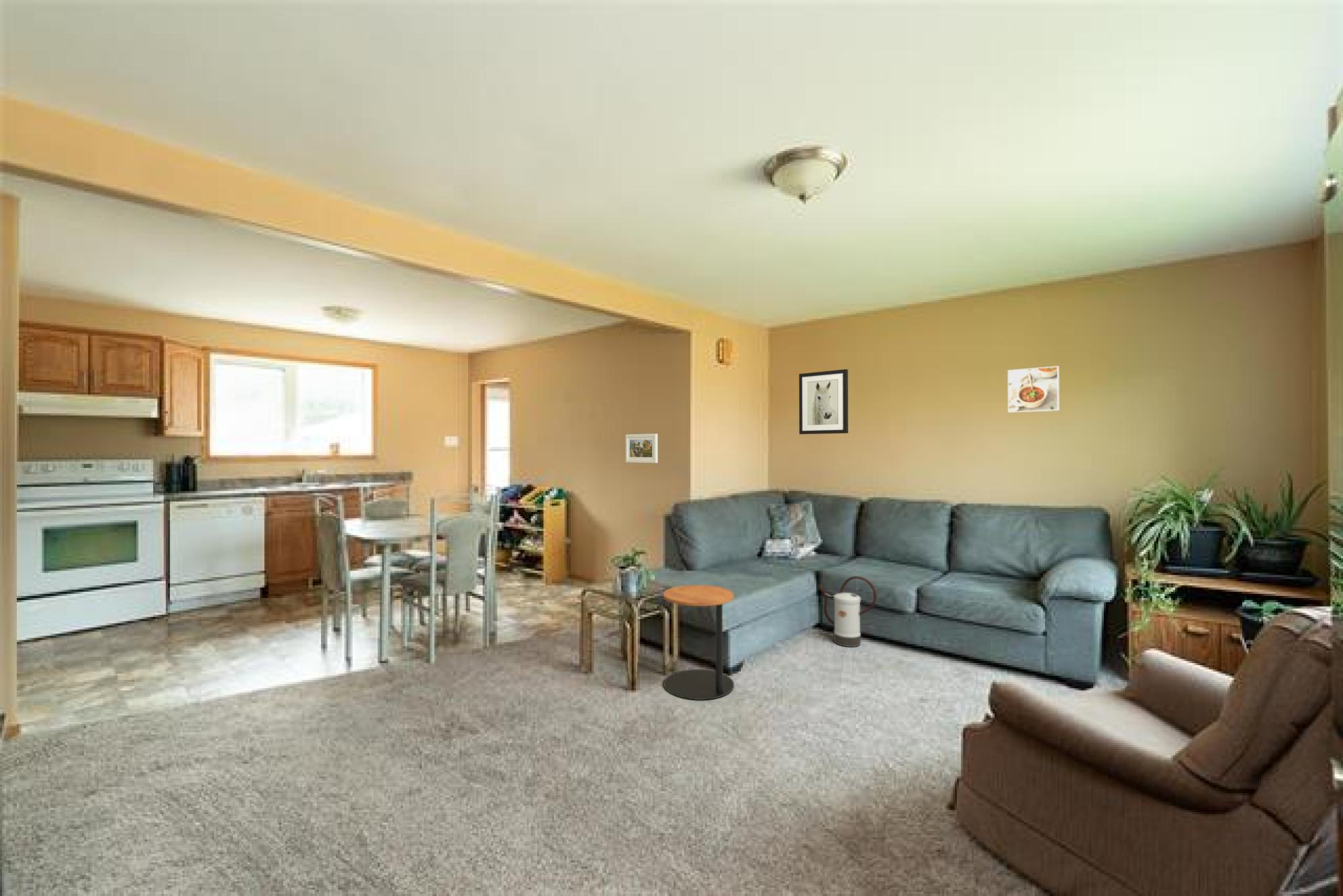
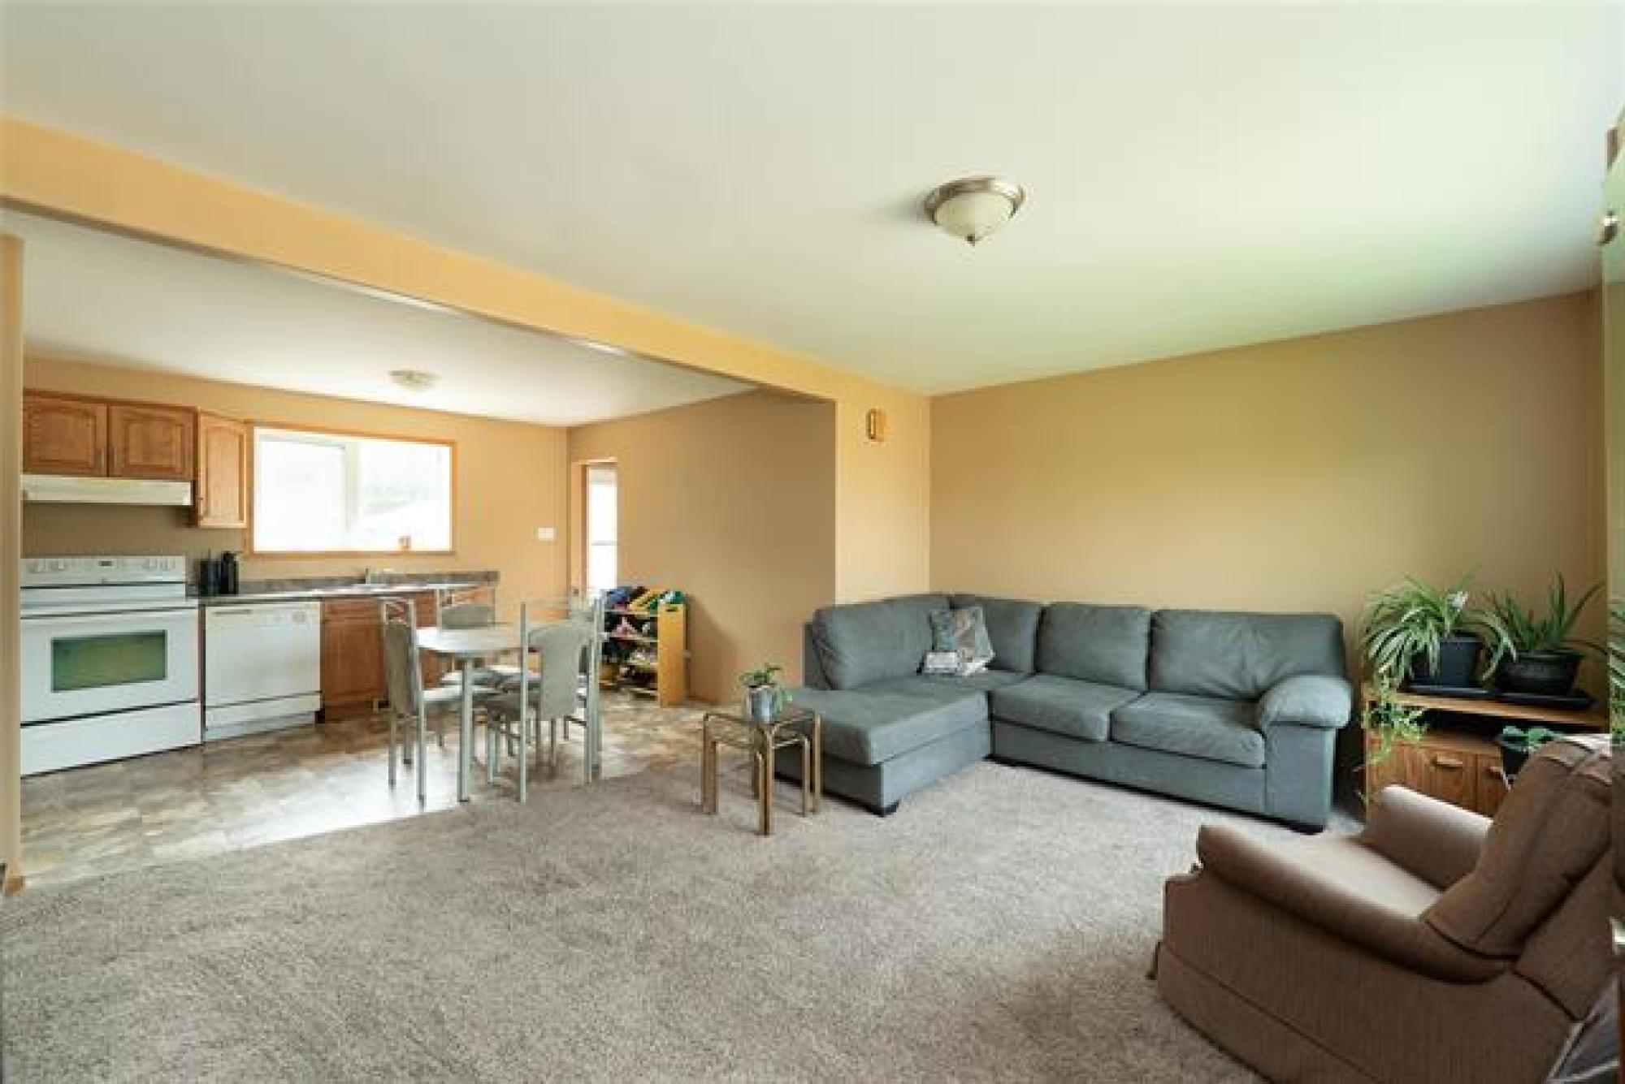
- side table (716, 638)
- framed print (641, 448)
- wall art (823, 403)
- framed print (1033, 389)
- watering can (846, 608)
